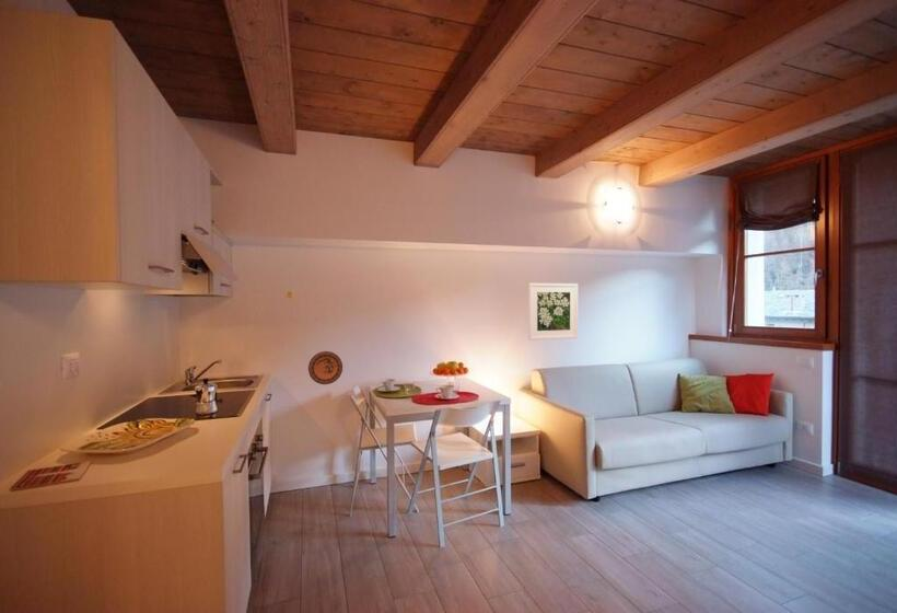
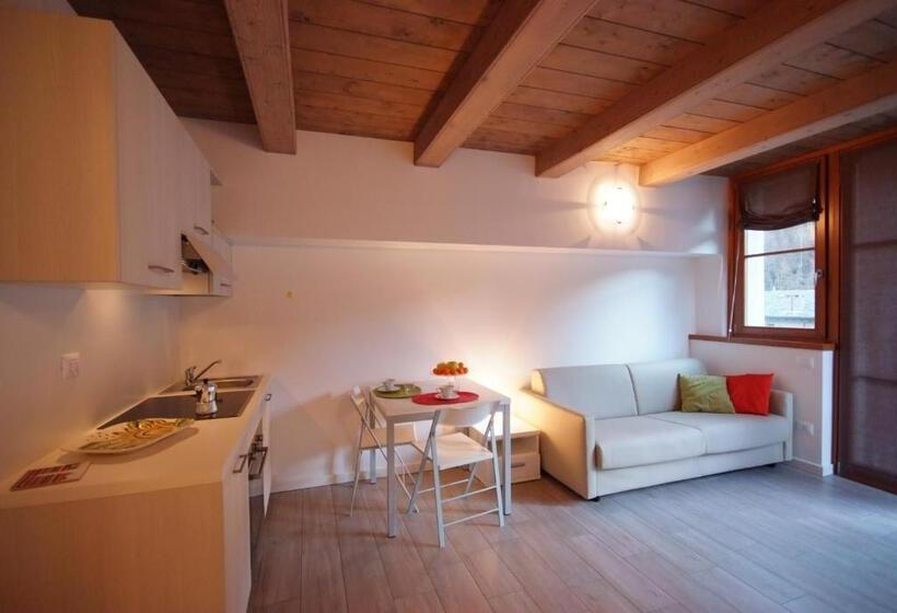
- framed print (554, 311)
- decorative plate (325, 368)
